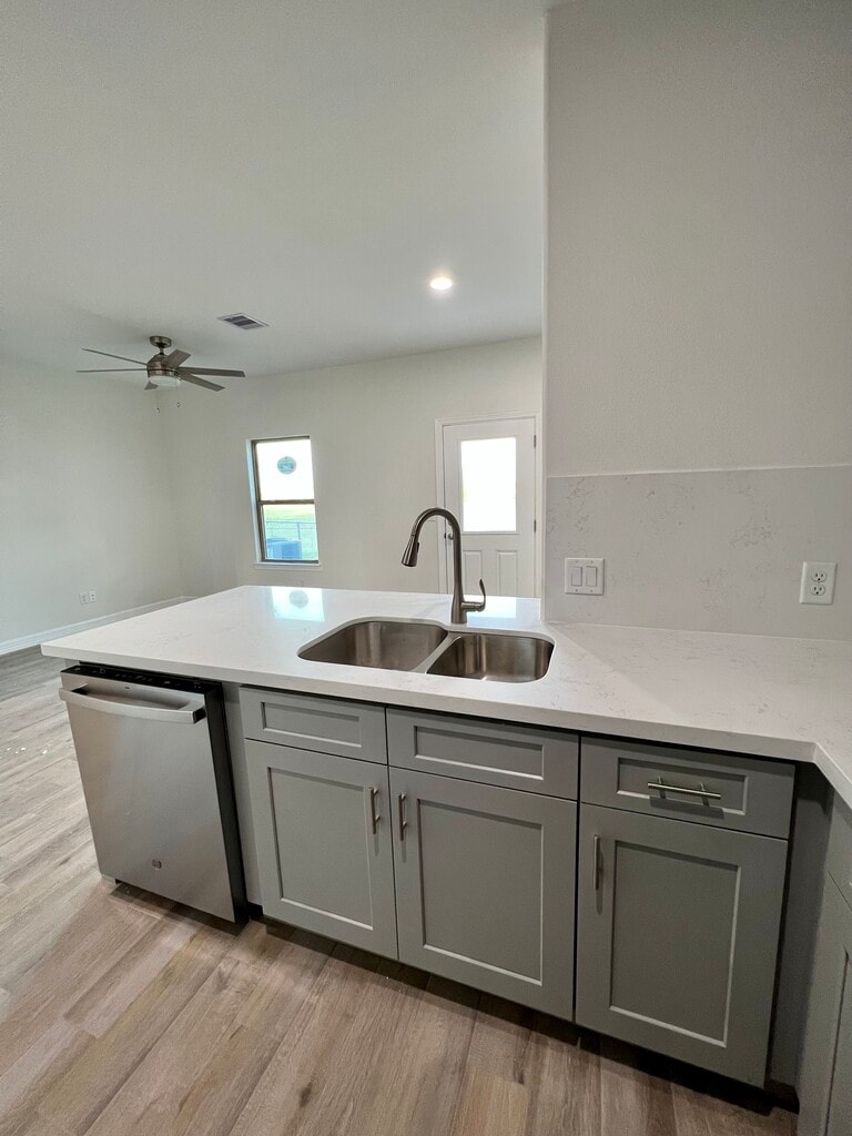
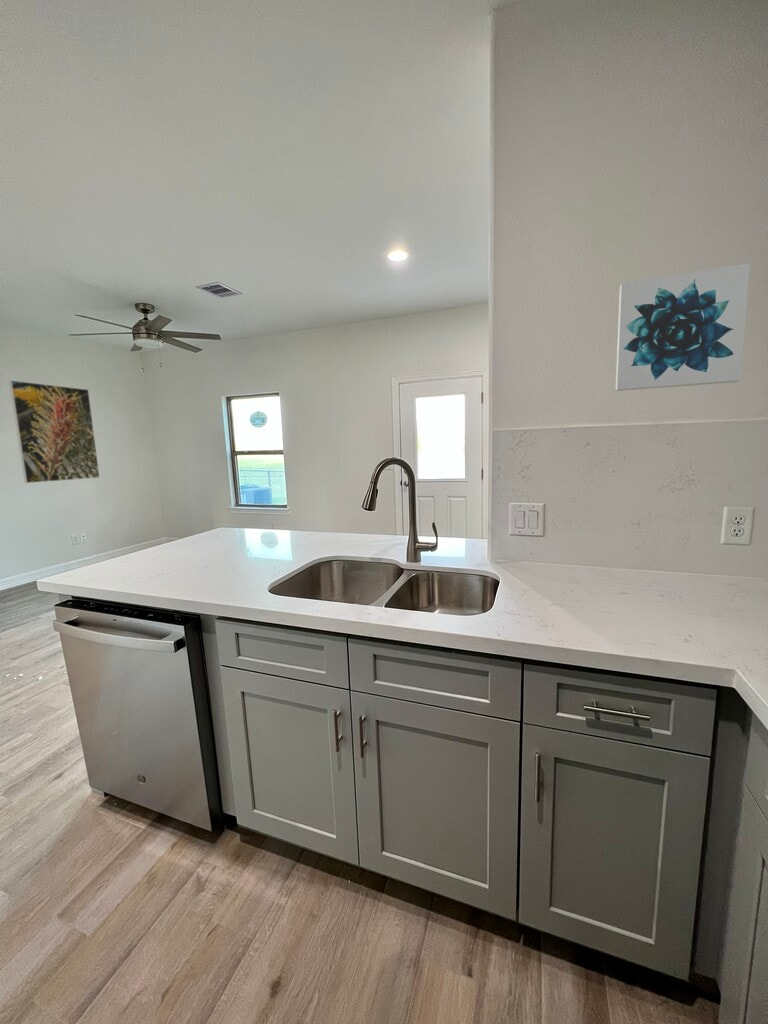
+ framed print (58, 433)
+ wall art (677, 331)
